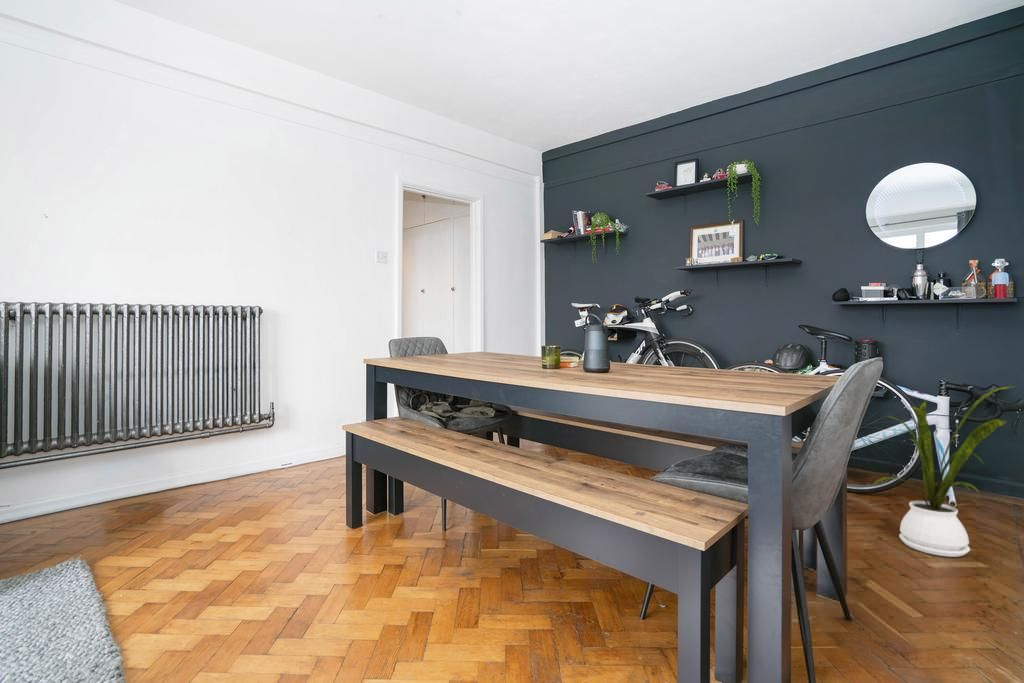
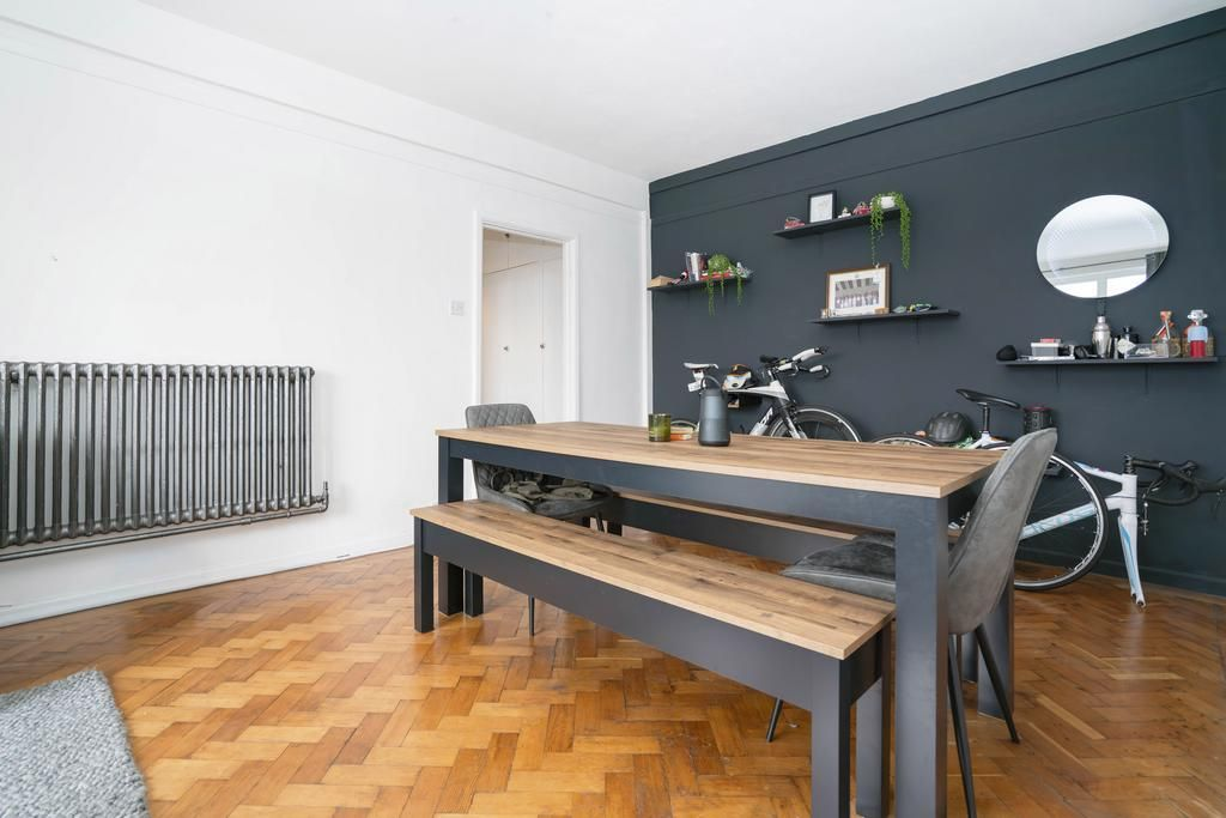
- house plant (941, 466)
